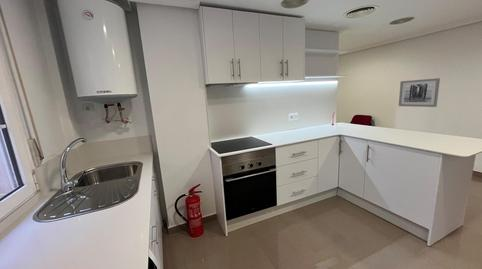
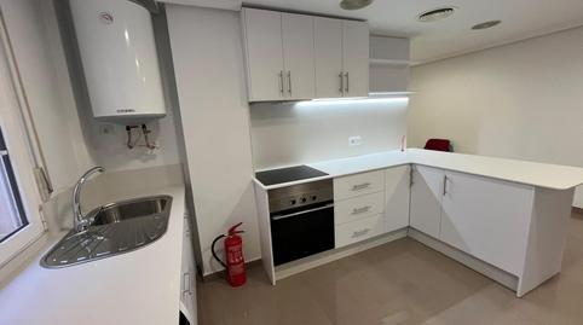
- wall art (417, 93)
